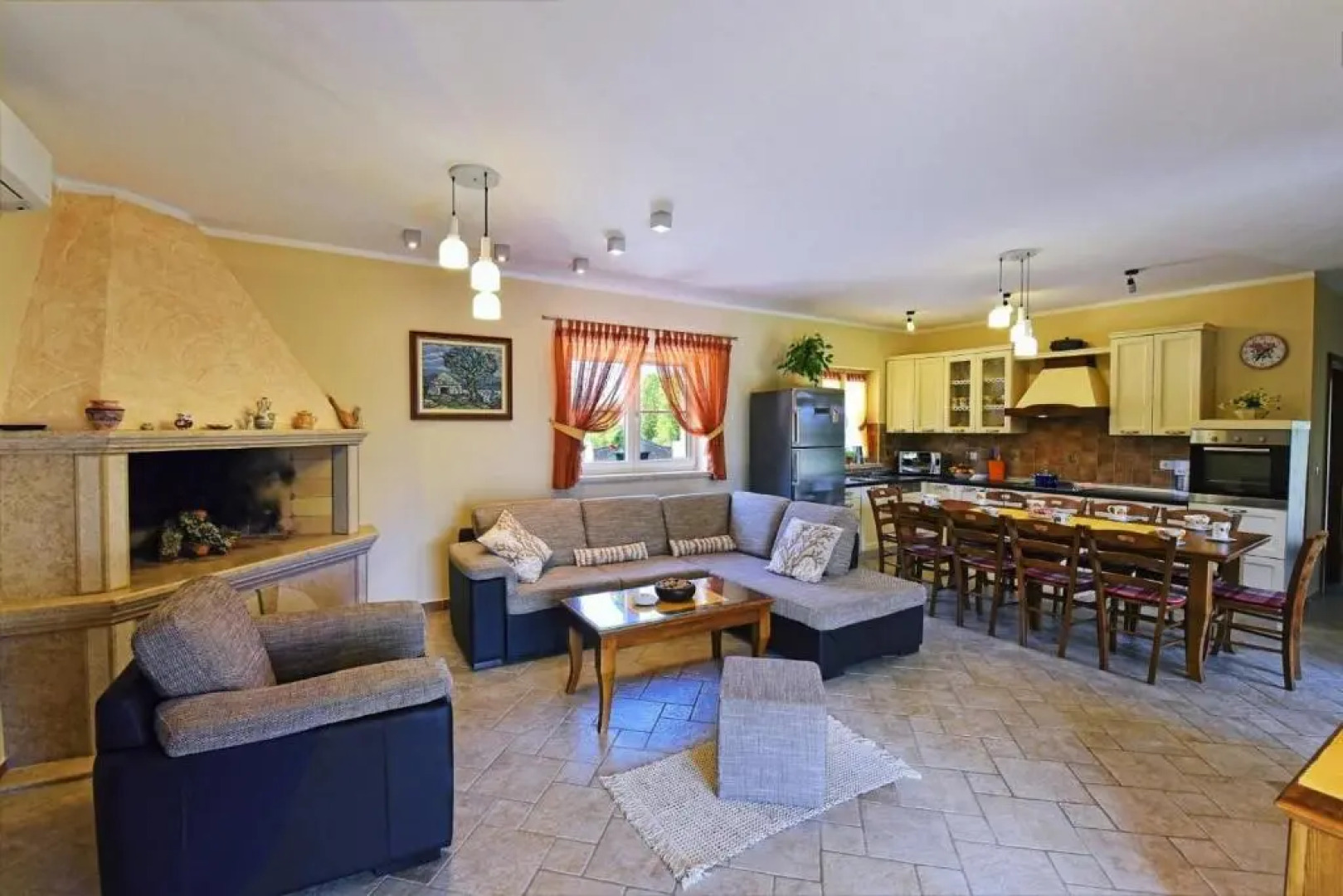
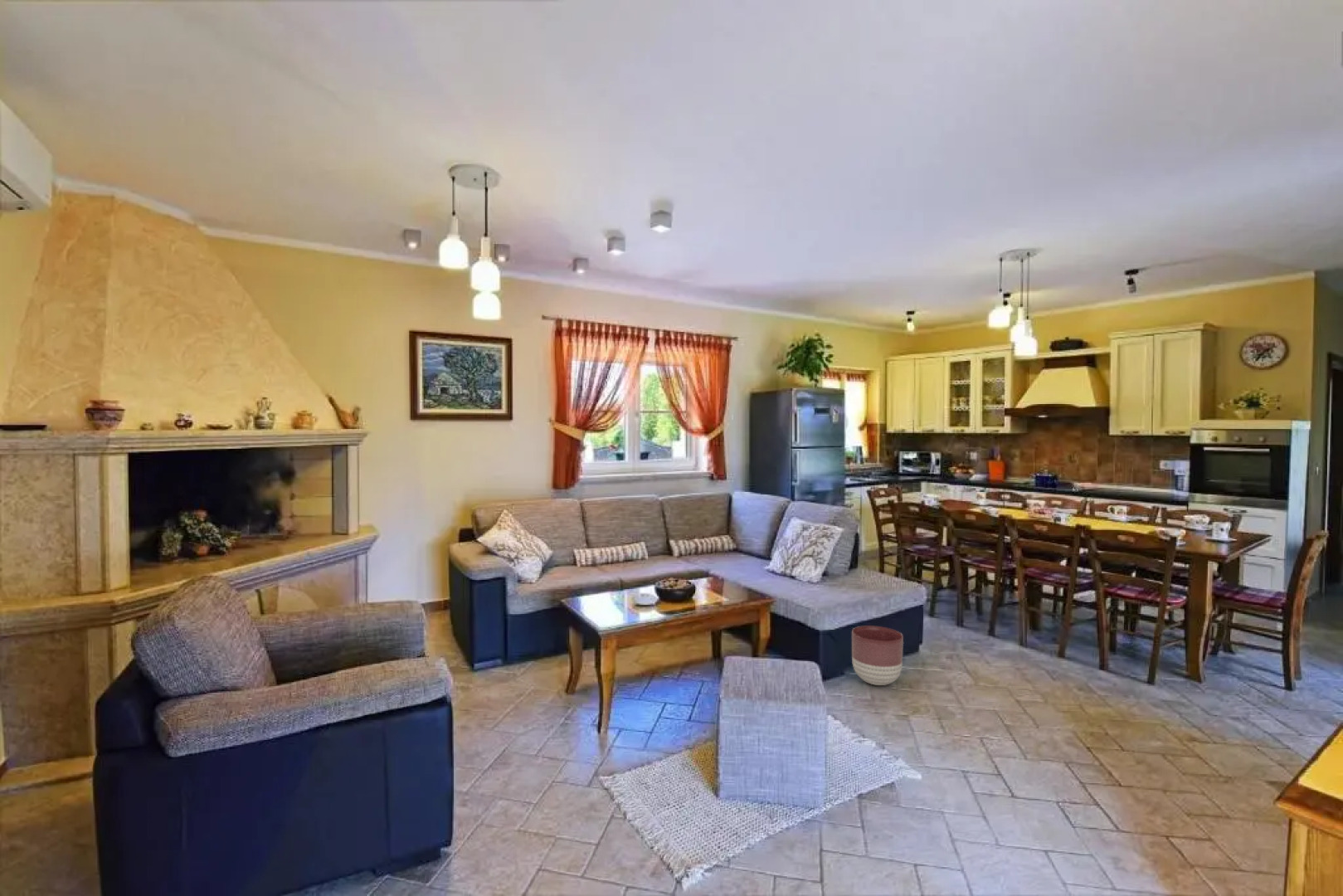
+ planter (877, 657)
